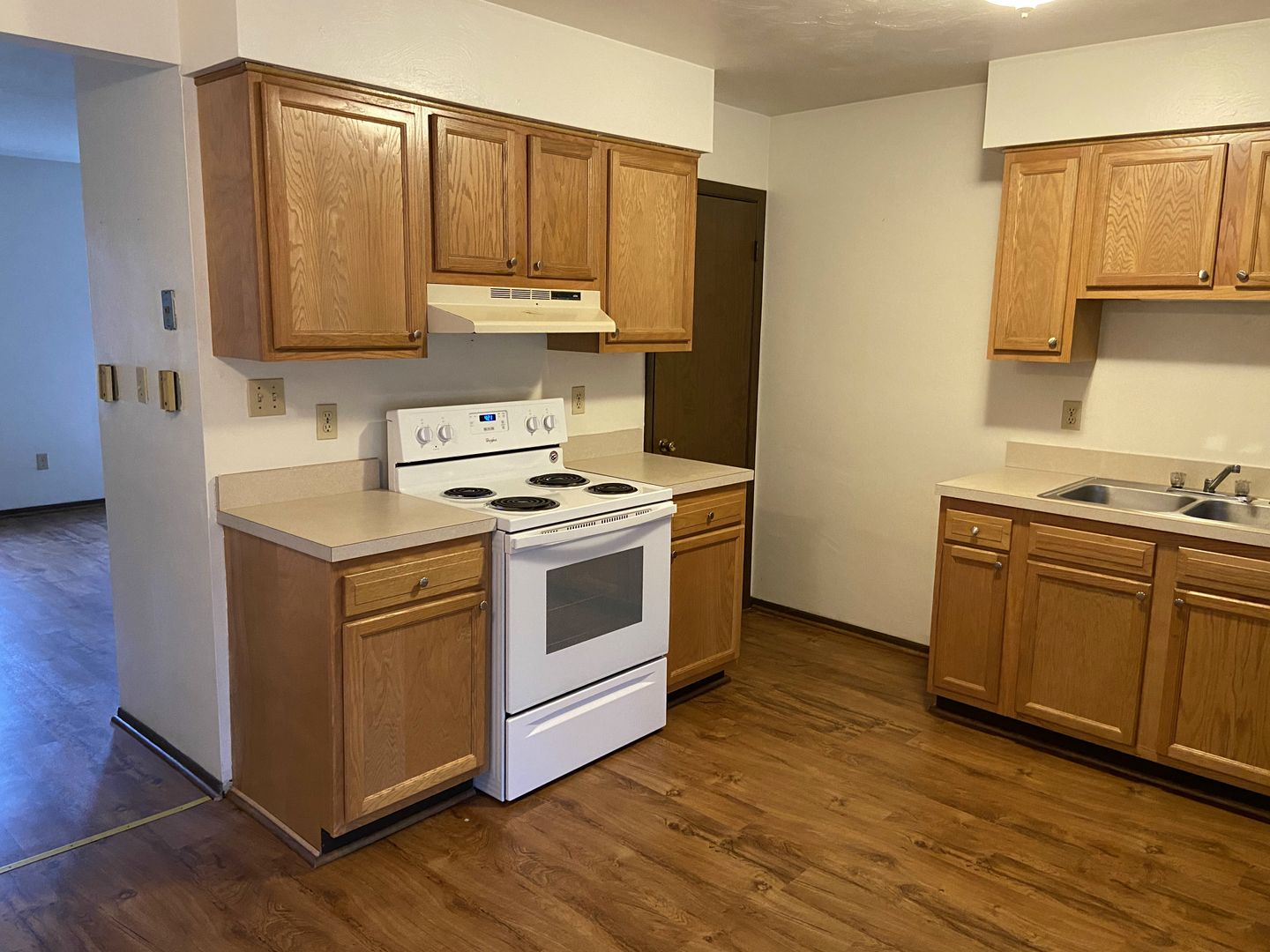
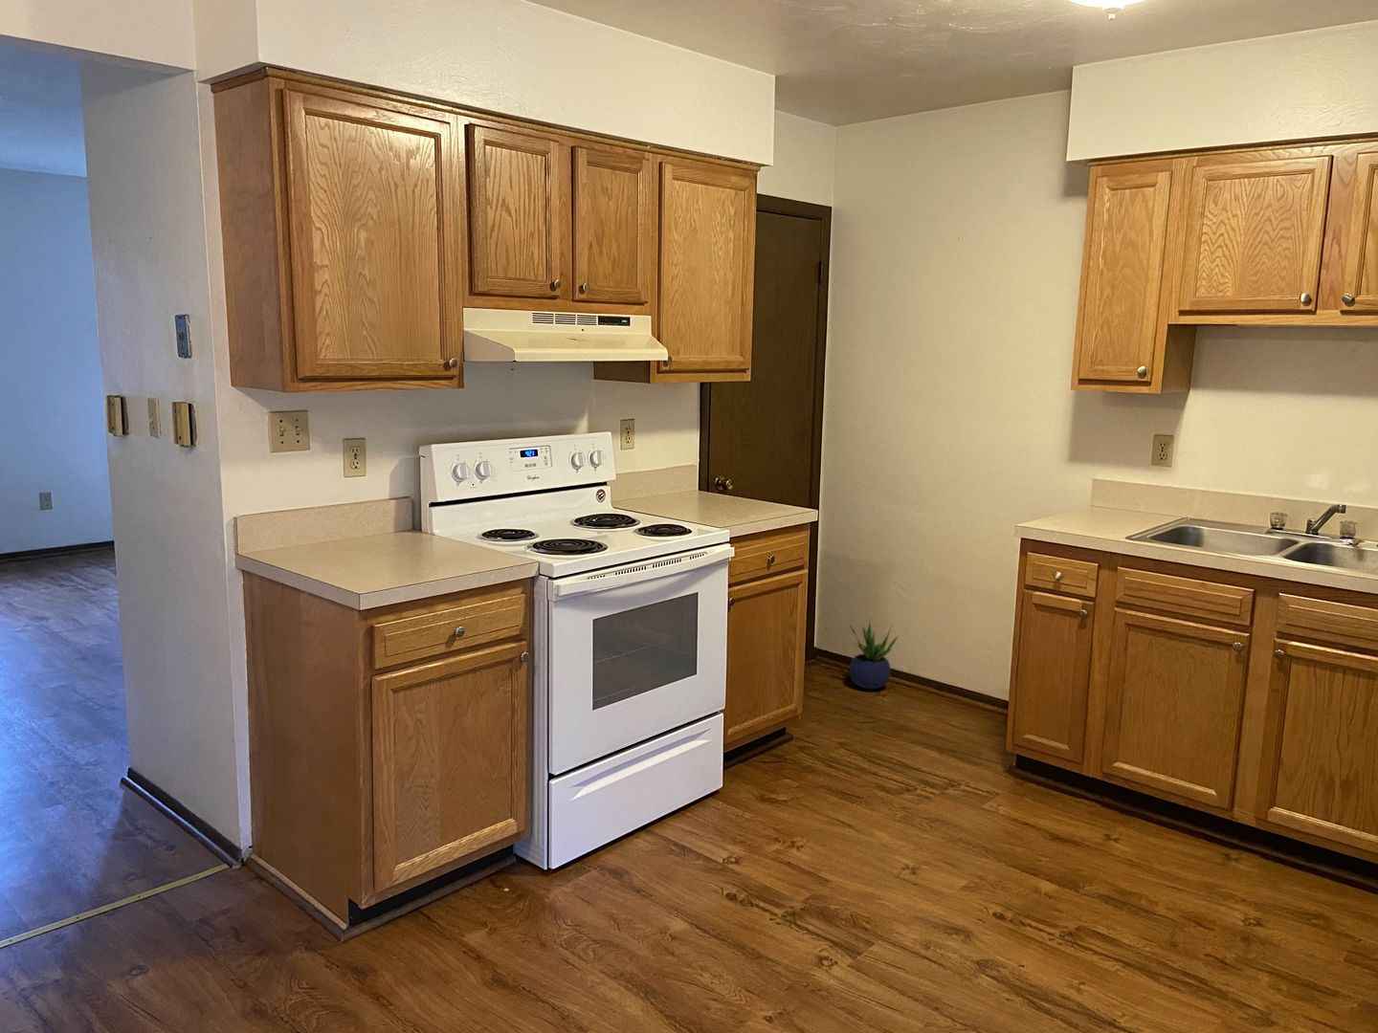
+ potted plant (875, 654)
